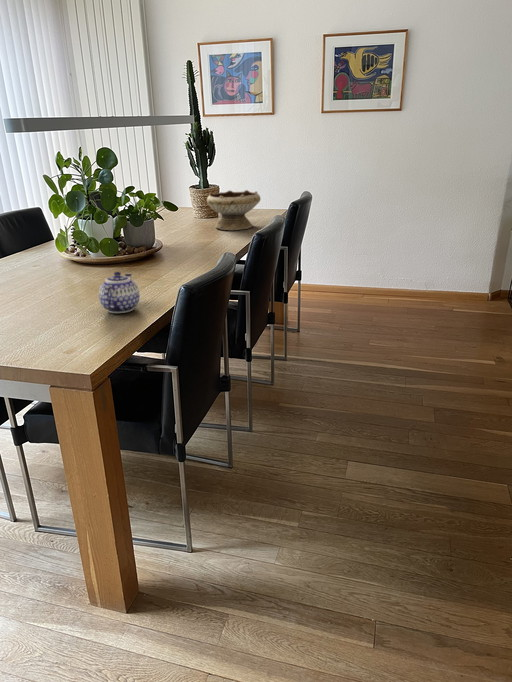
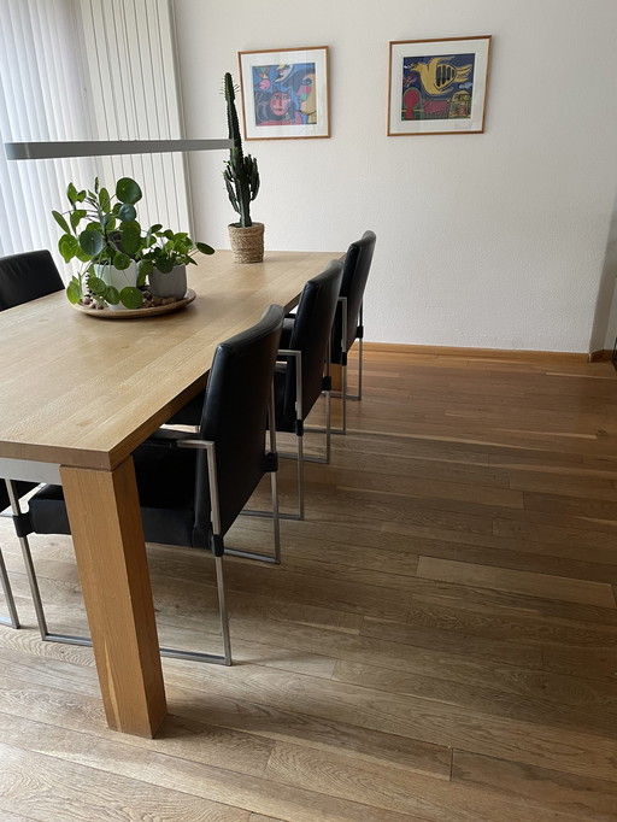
- teapot (119, 290)
- bowl (233, 209)
